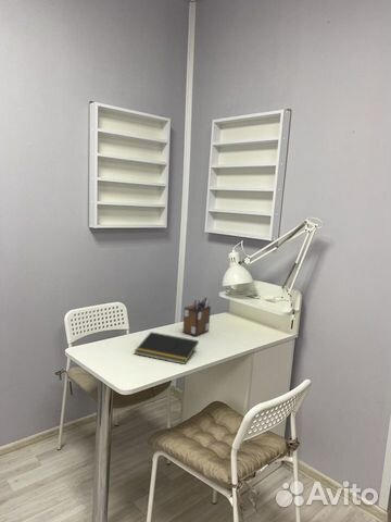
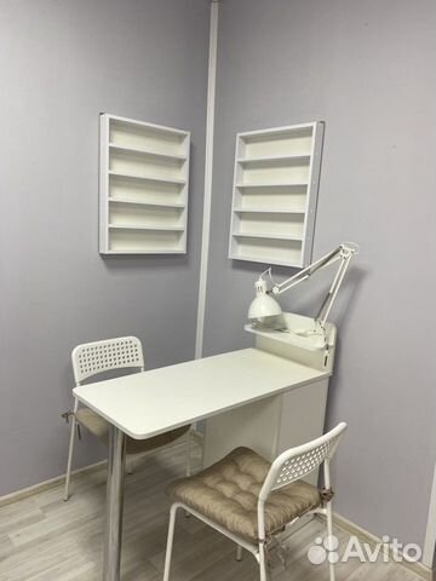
- desk organizer (197, 314)
- notepad (166, 347)
